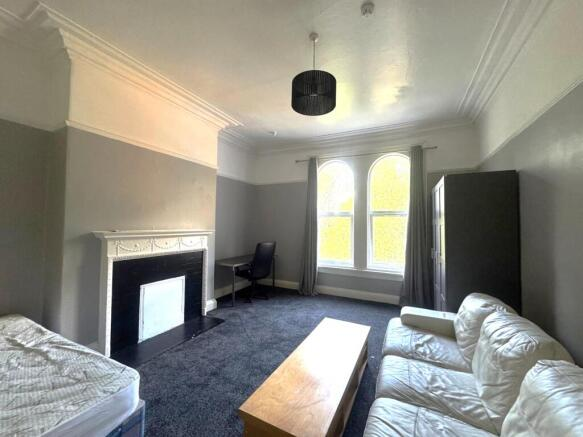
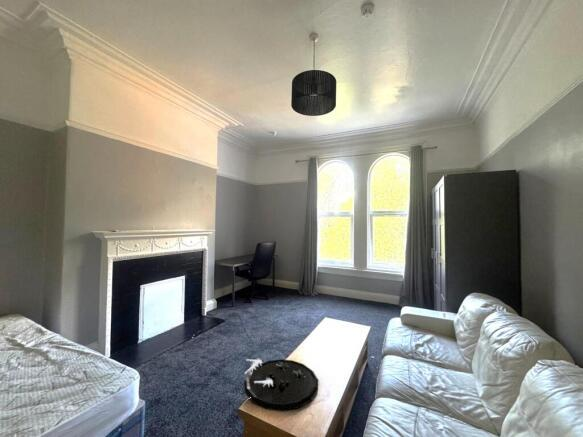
+ decorative tray (281, 373)
